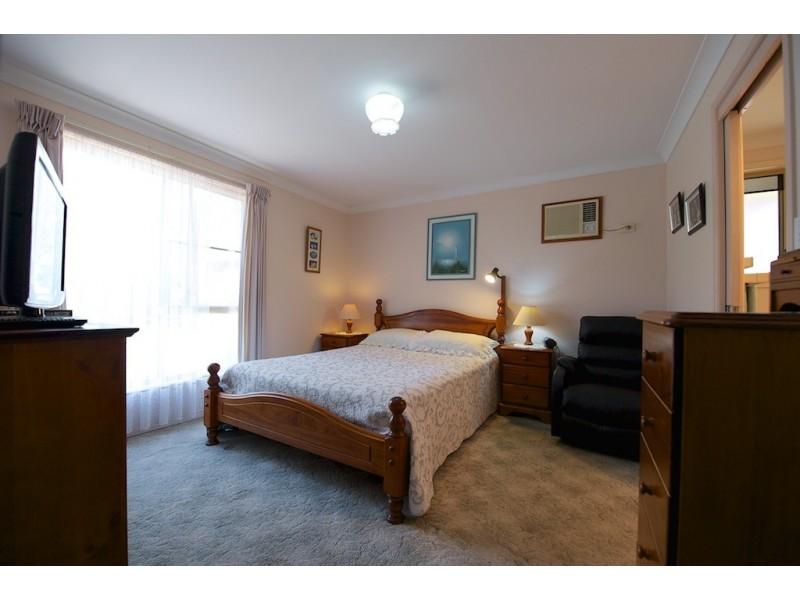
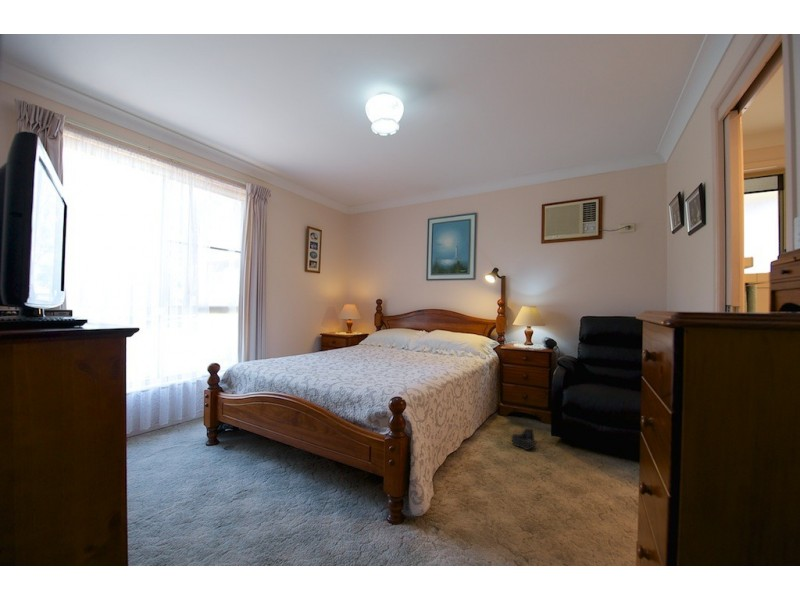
+ boots (524, 437)
